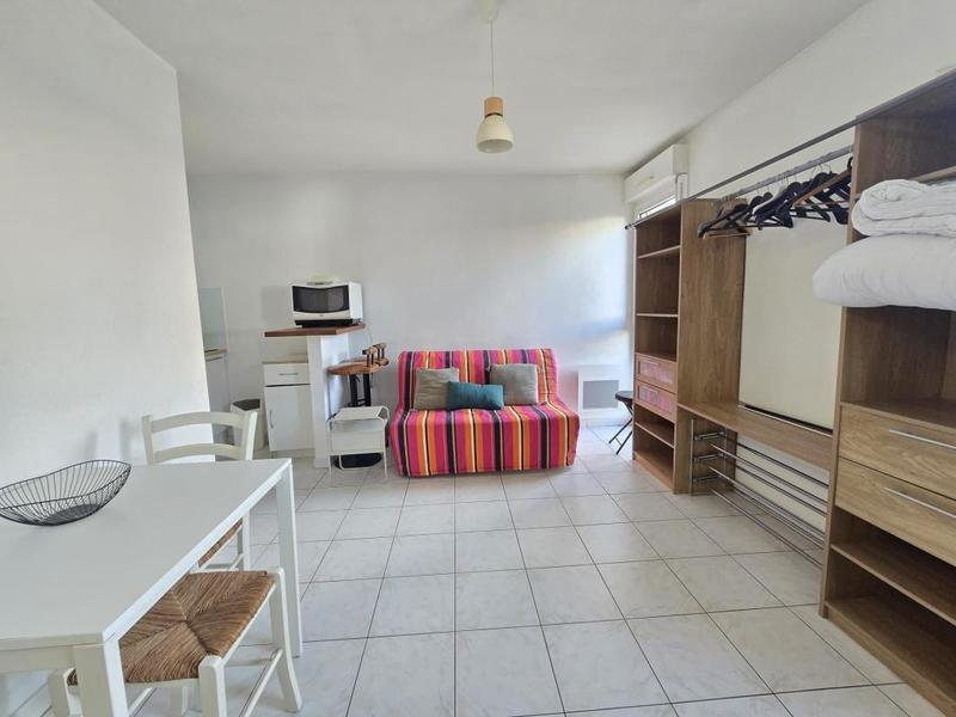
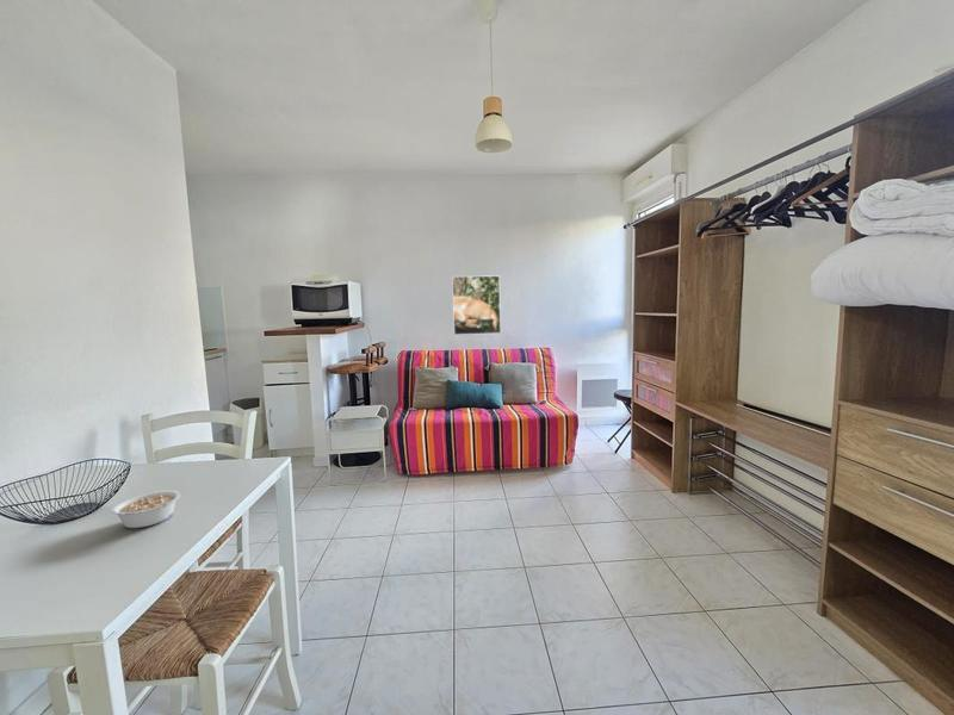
+ legume (150, 508)
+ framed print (476, 305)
